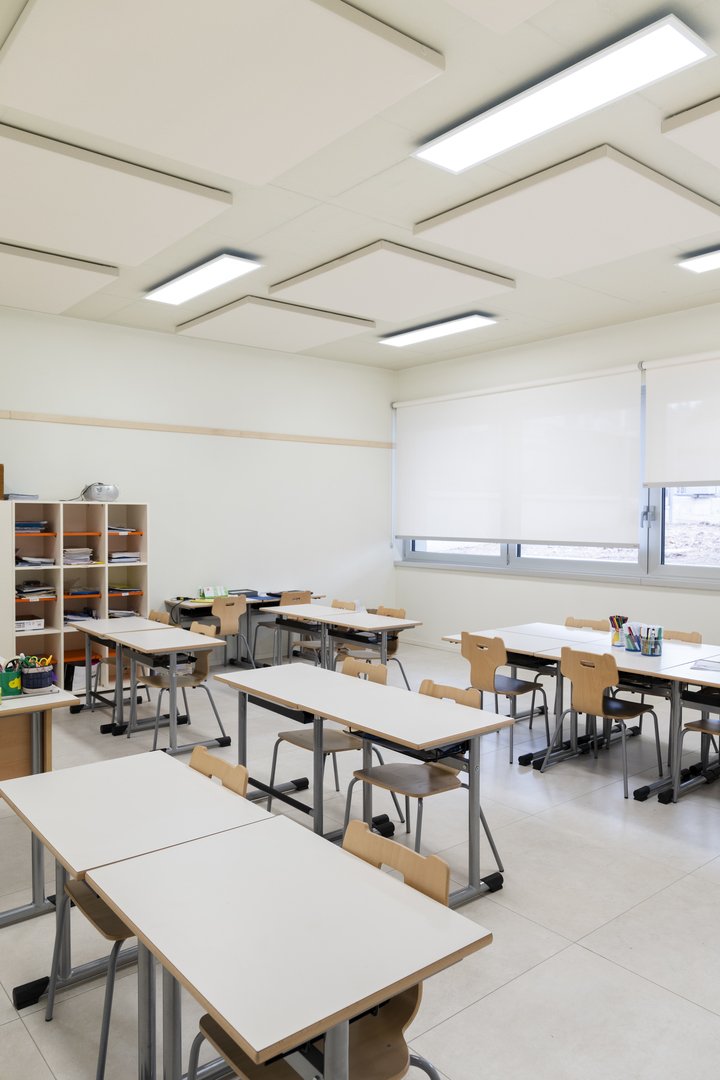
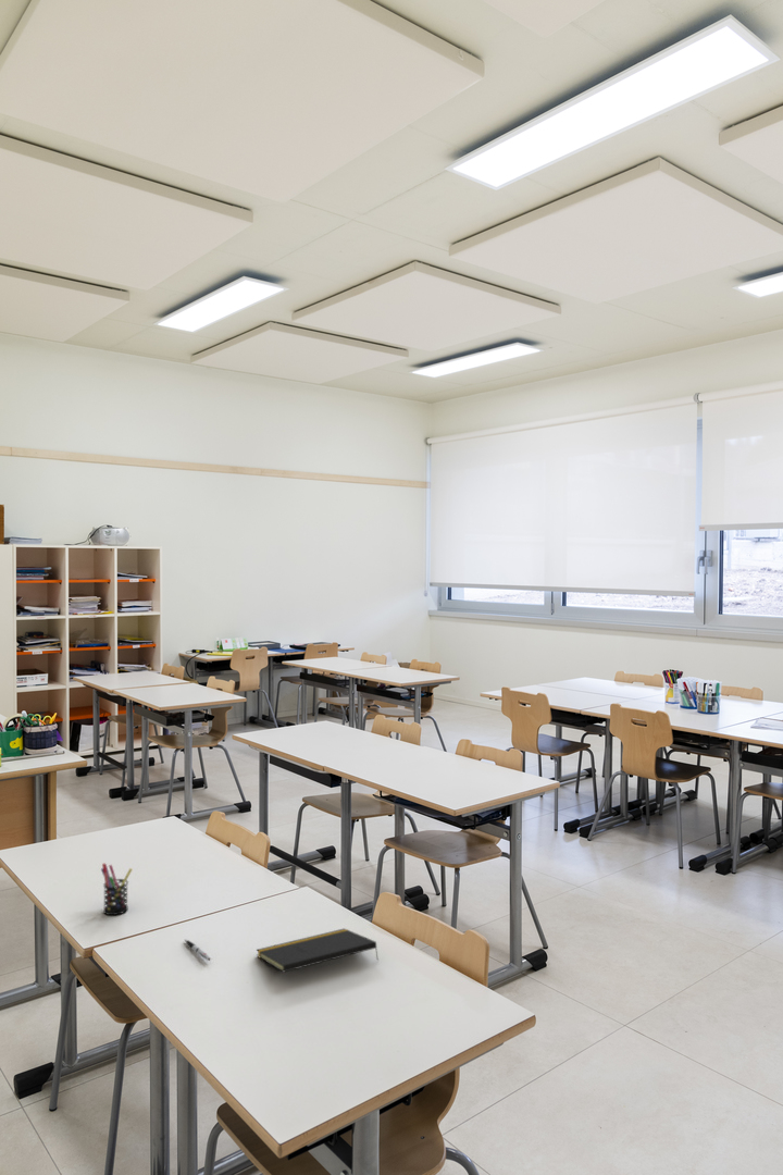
+ pen holder (113, 888)
+ pen (196, 949)
+ notepad (315, 949)
